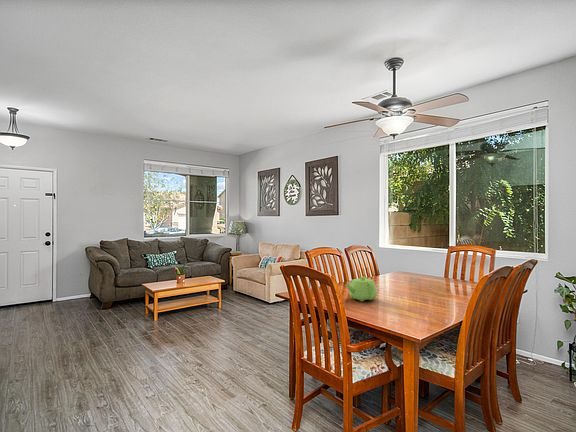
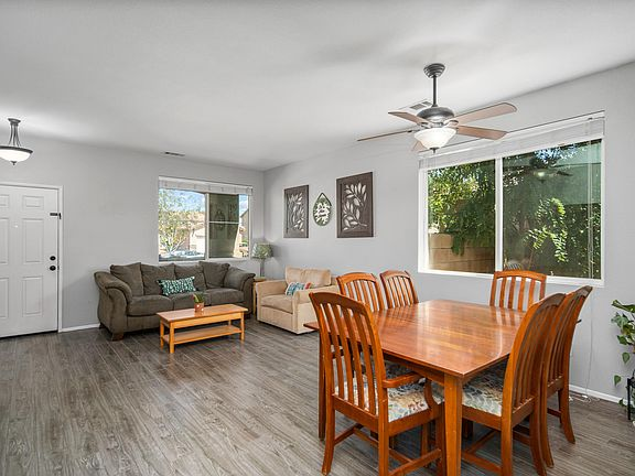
- teapot (359, 288)
